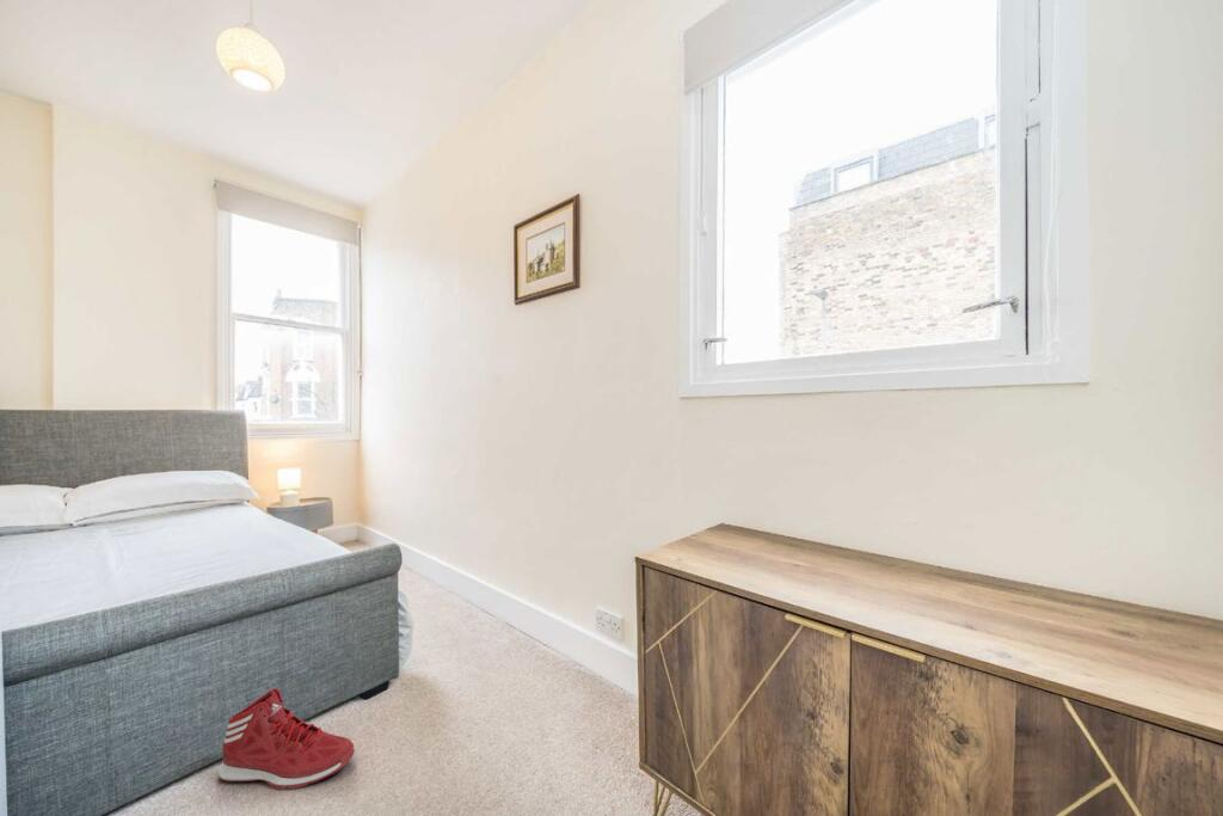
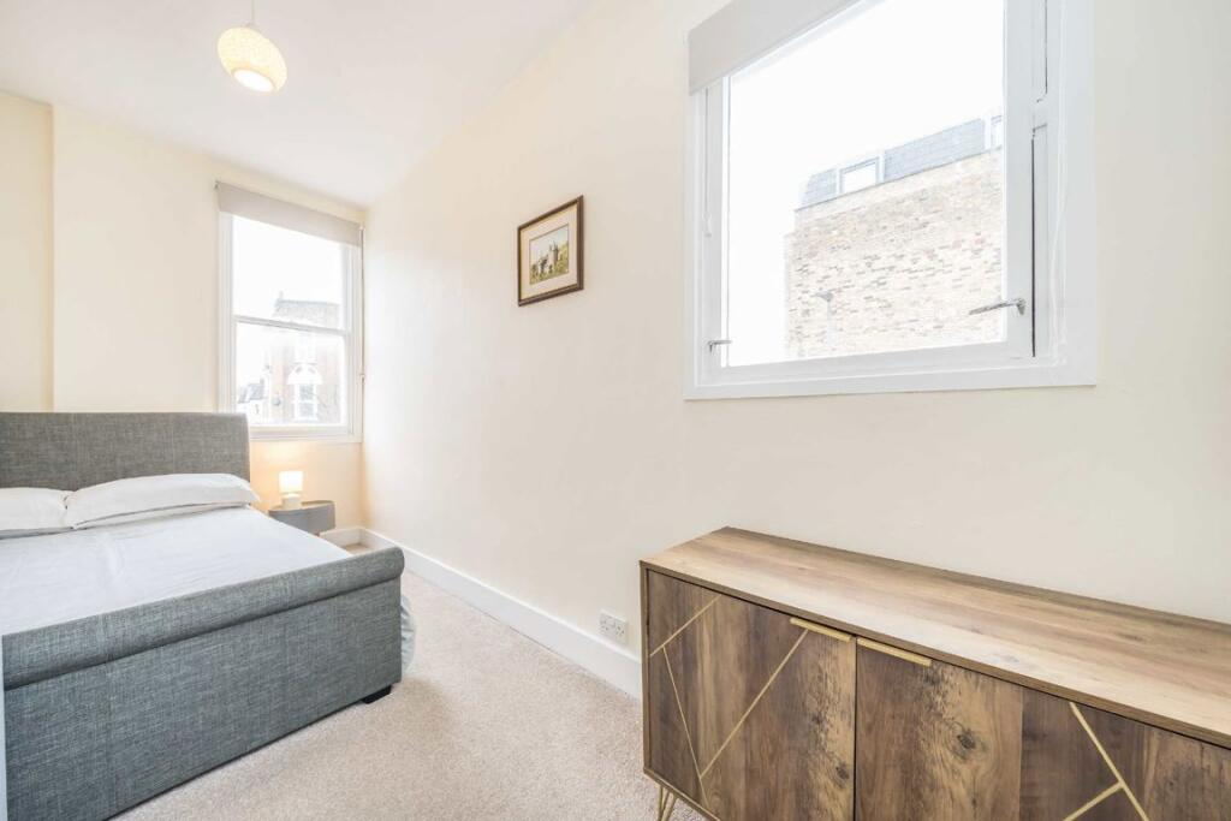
- sneaker (288, 731)
